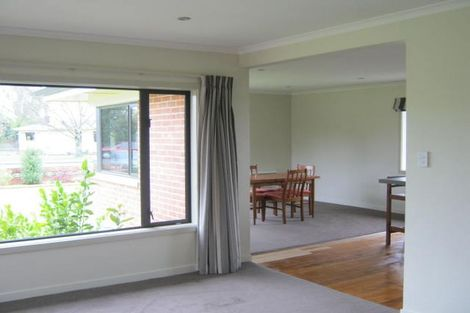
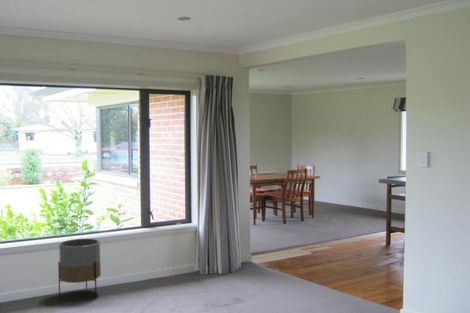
+ planter (79, 269)
